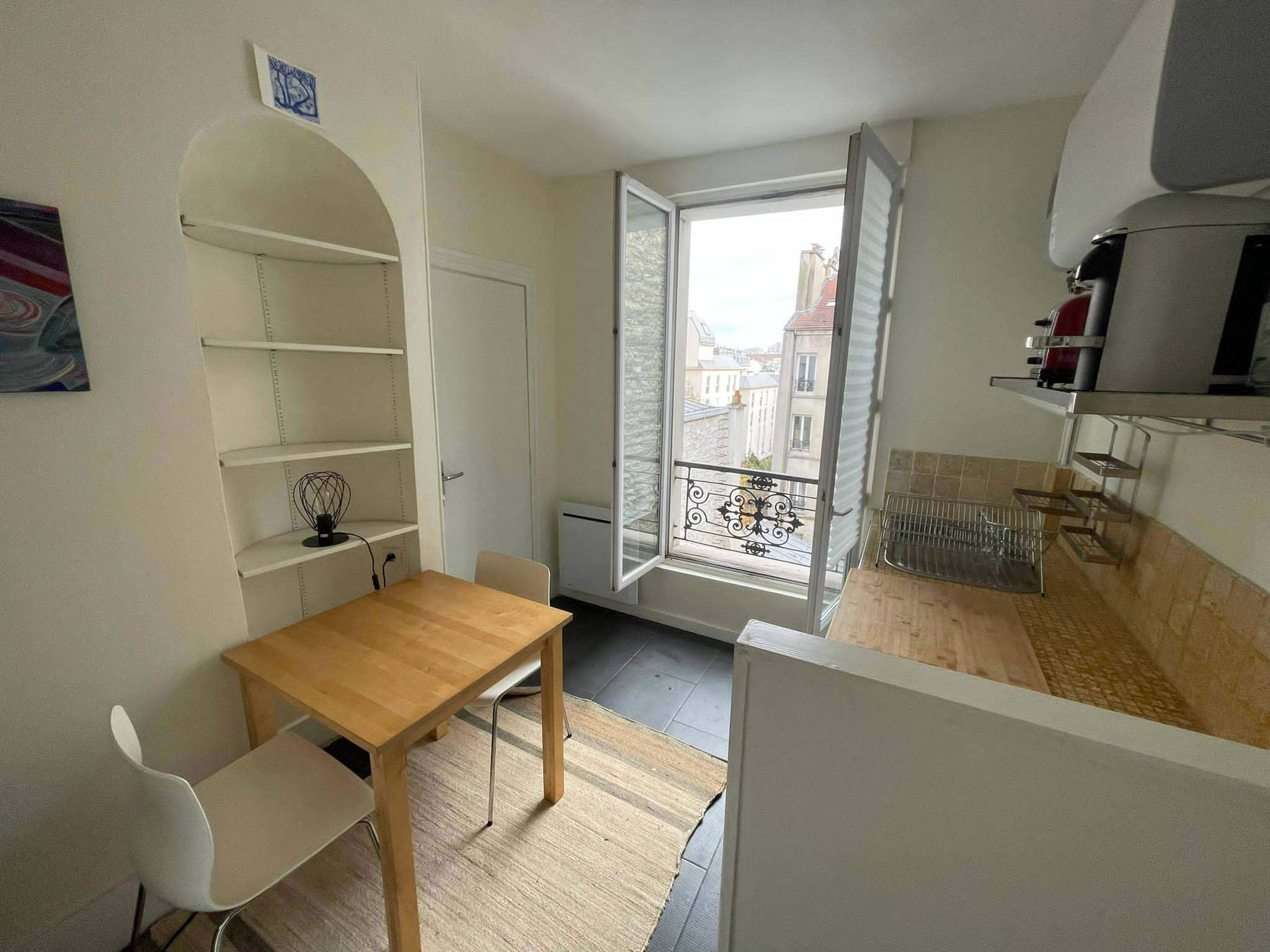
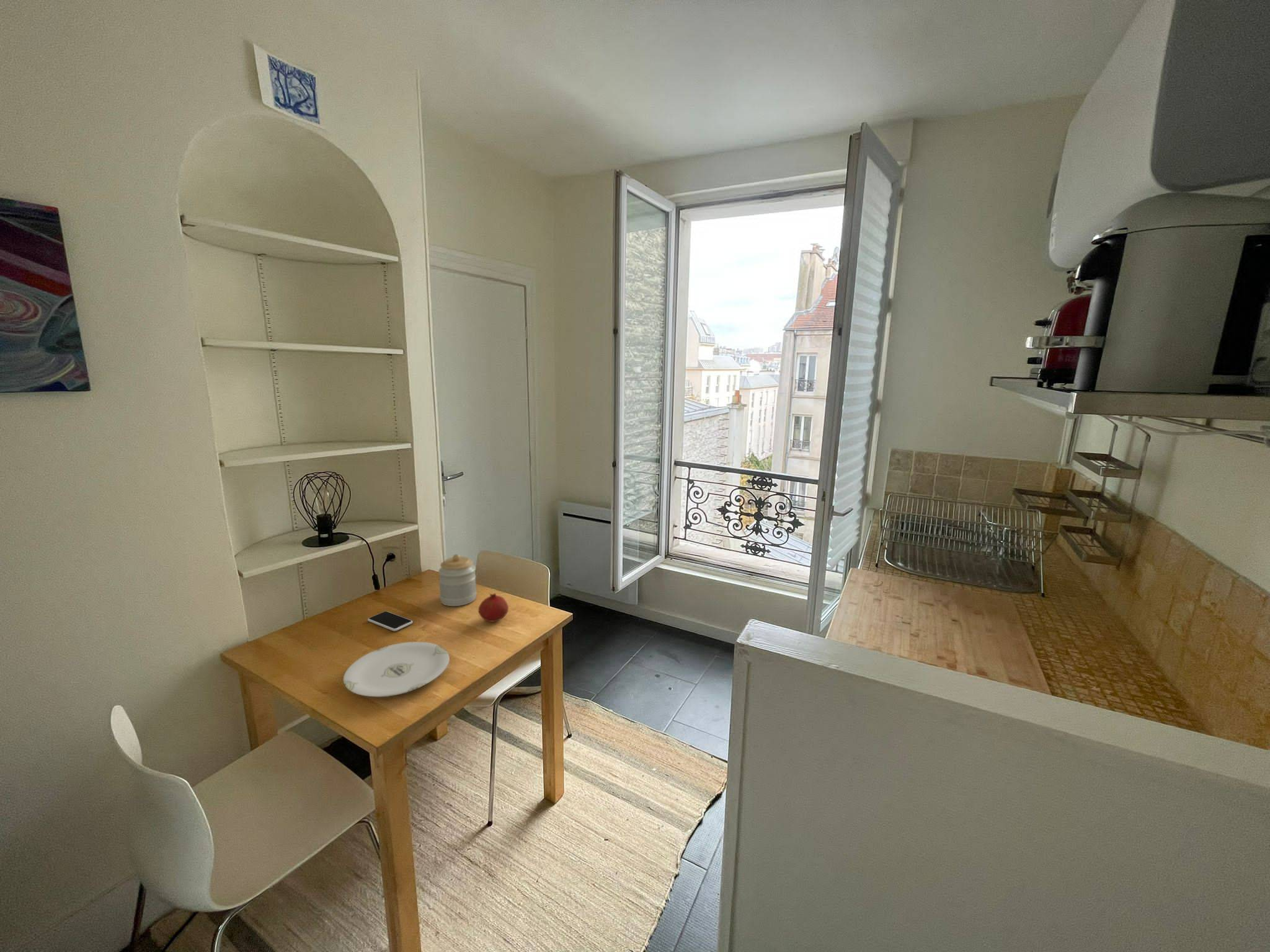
+ plate (398, 669)
+ fruit (493, 606)
+ jar (457, 576)
+ smartphone (390, 620)
